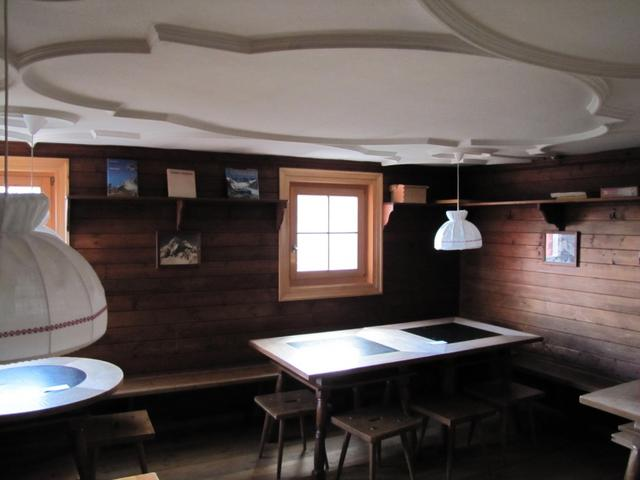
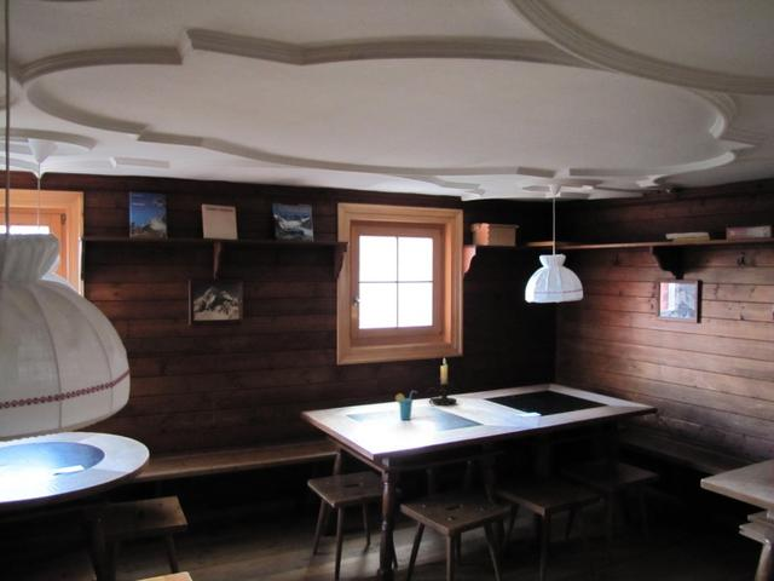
+ candle holder (441, 380)
+ cup (406, 404)
